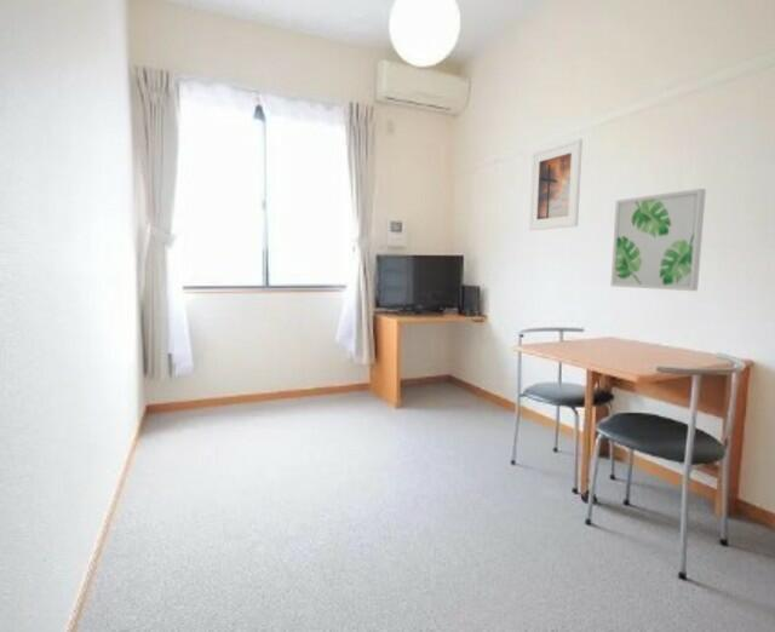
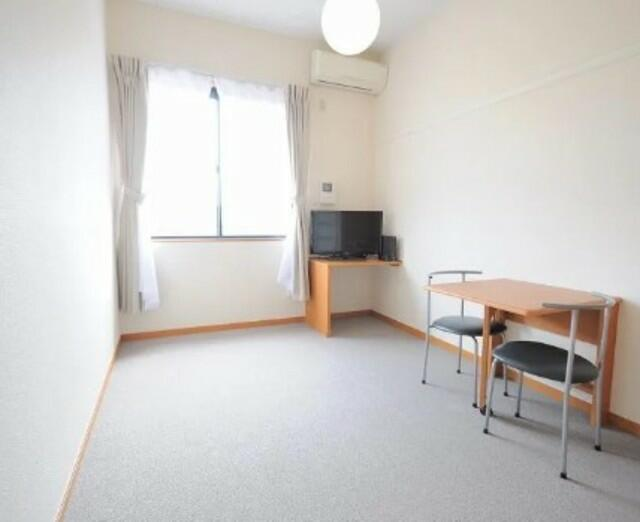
- wall art (653, 242)
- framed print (553, 188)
